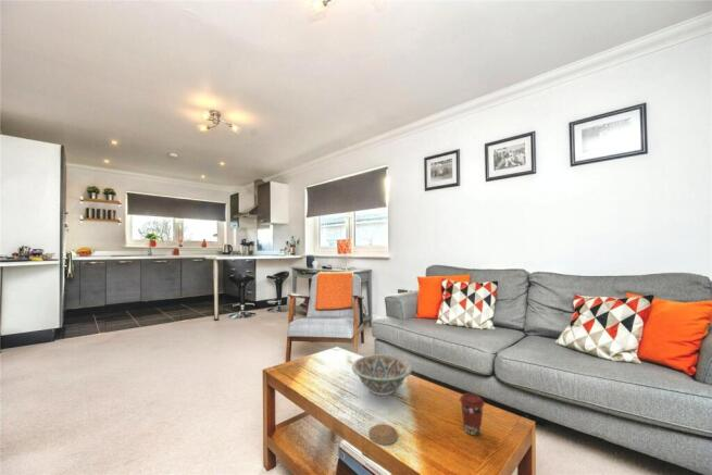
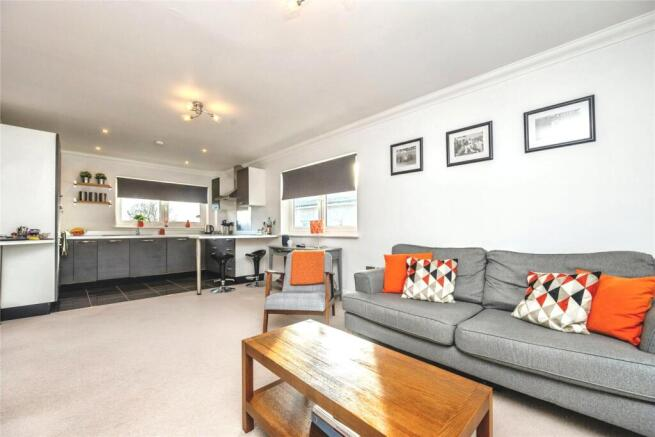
- coffee cup (472, 413)
- decorative bowl (382, 377)
- coaster (383, 433)
